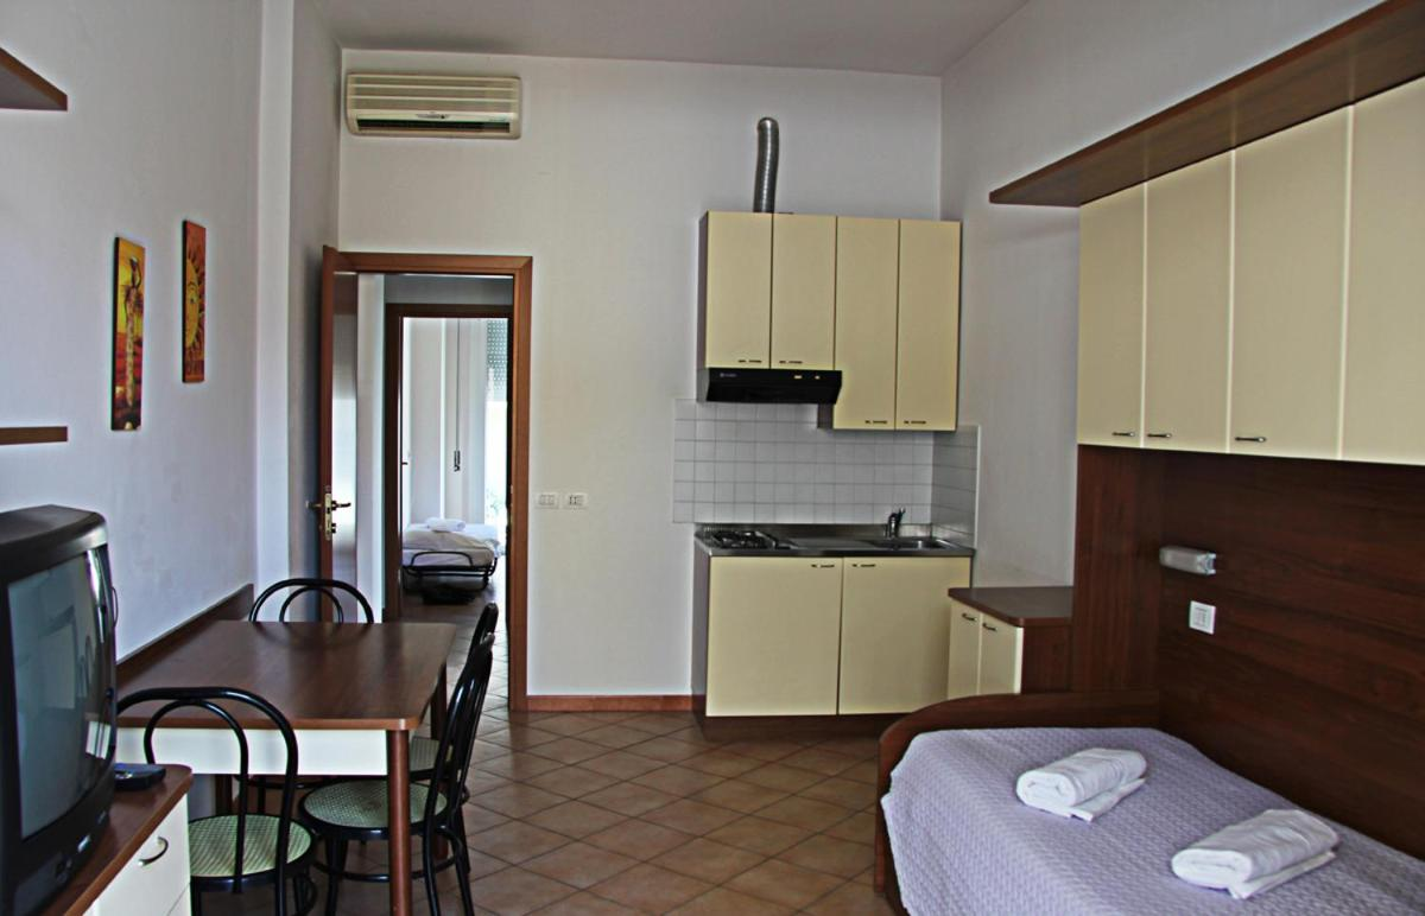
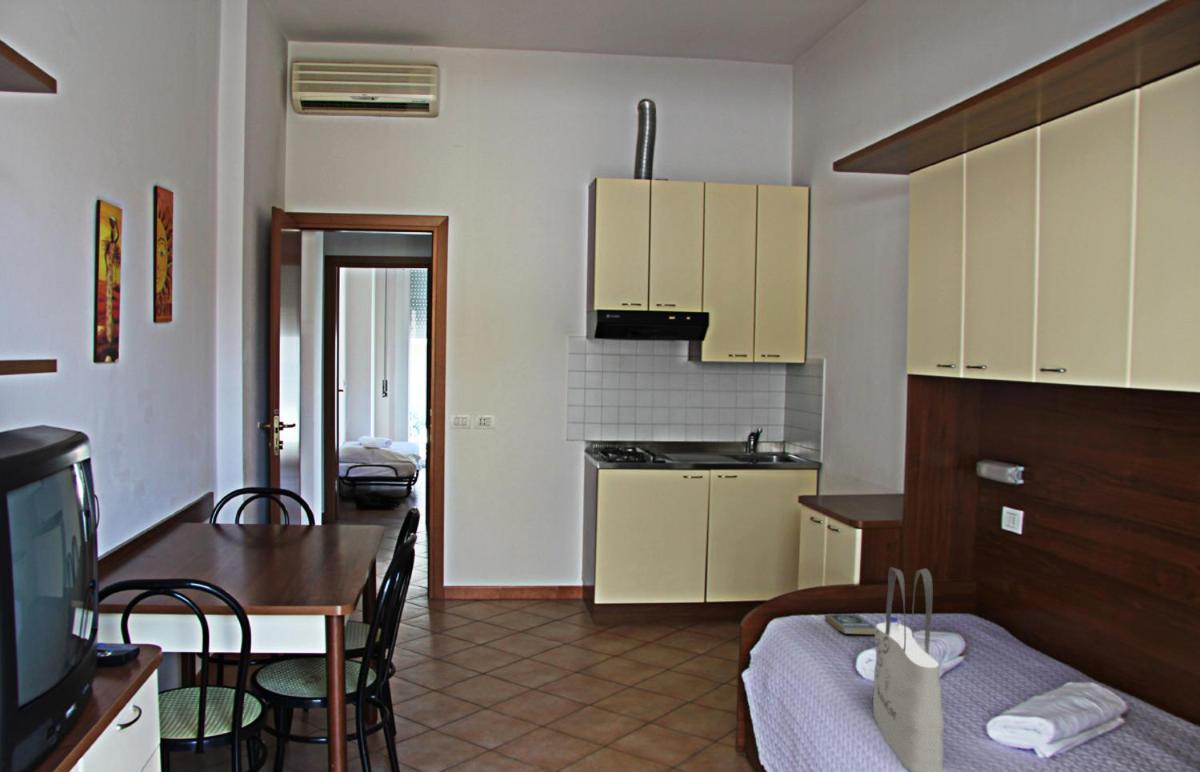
+ book (851, 623)
+ tote bag (907, 655)
